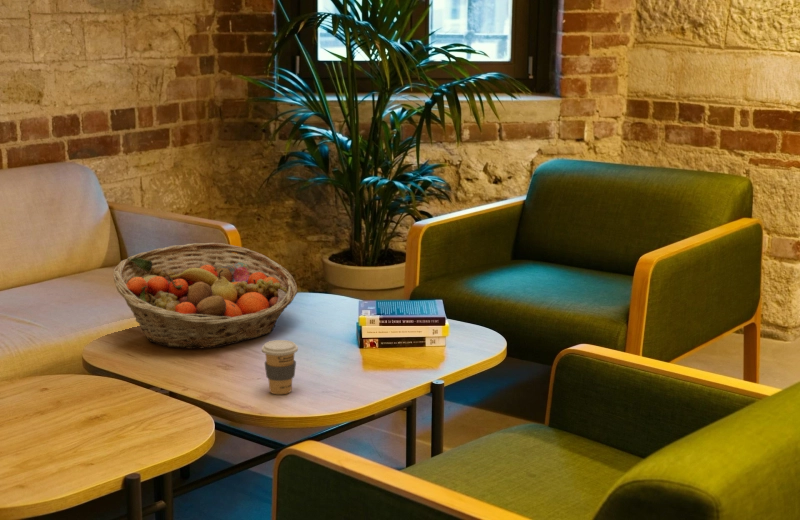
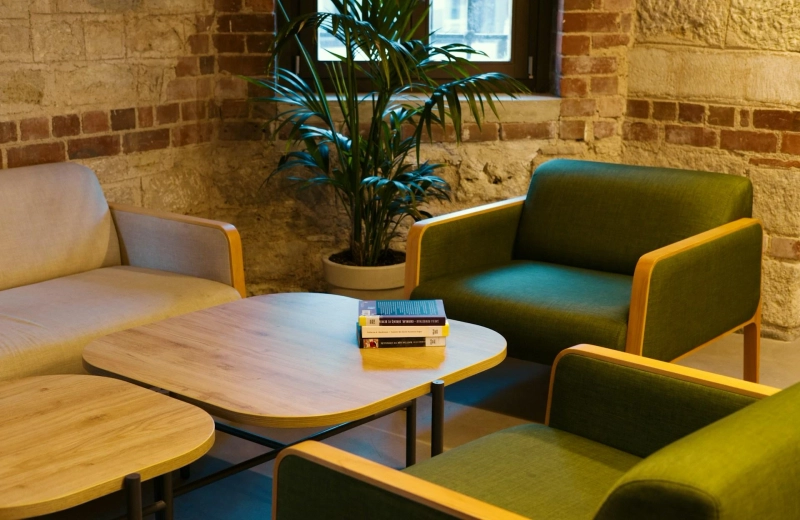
- fruit basket (207, 293)
- coffee cup (280, 367)
